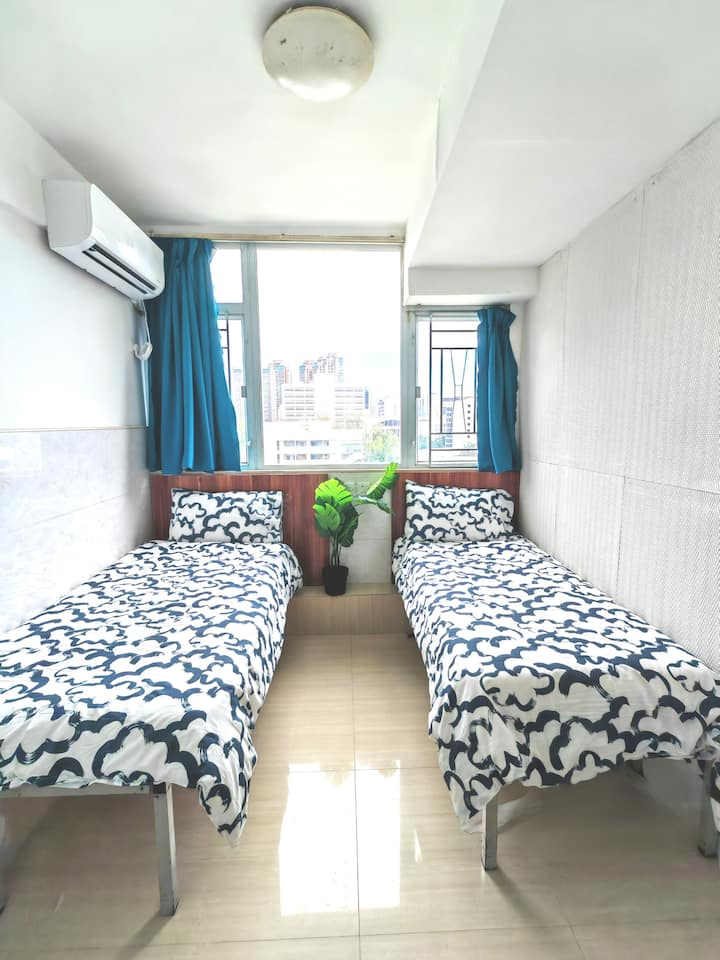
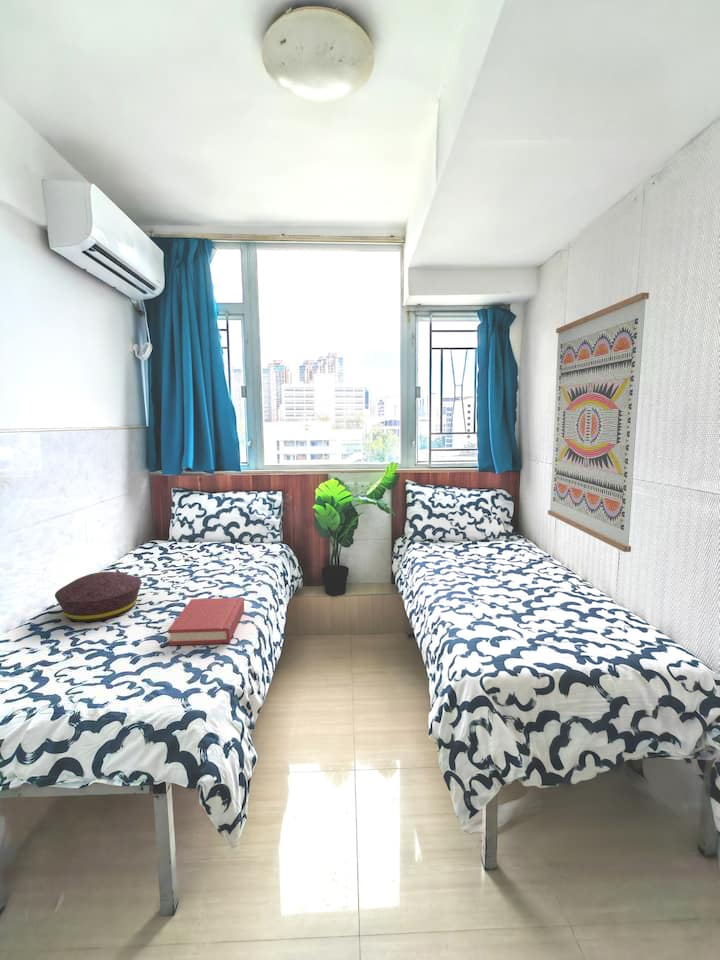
+ hardback book (209, 619)
+ cushion (100, 591)
+ wall art (588, 425)
